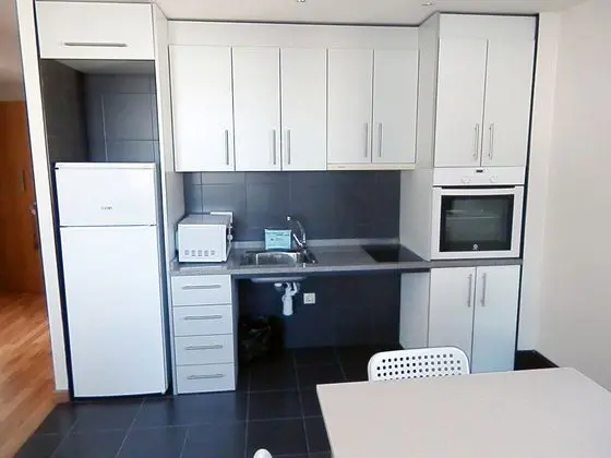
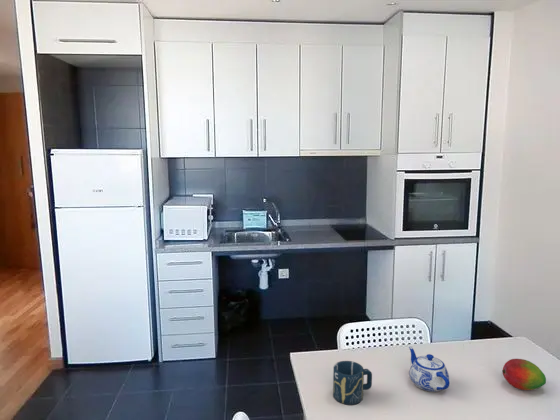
+ fruit (523, 373)
+ cup (352, 381)
+ teapot (427, 368)
